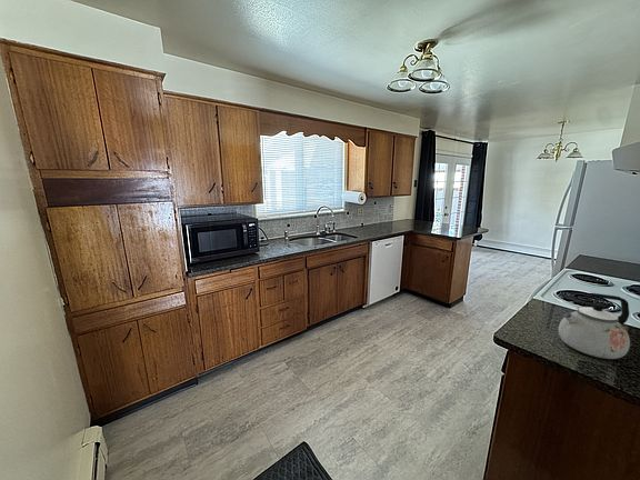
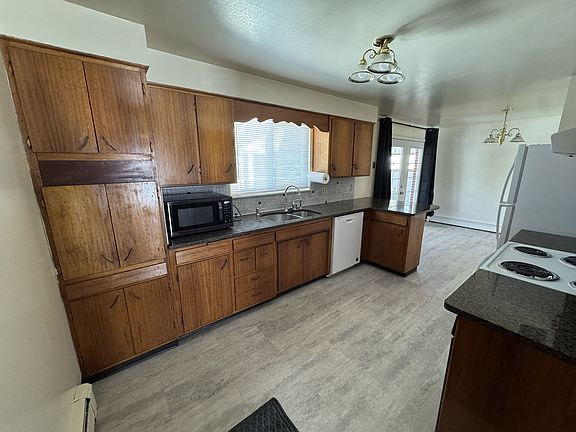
- kettle (594, 321)
